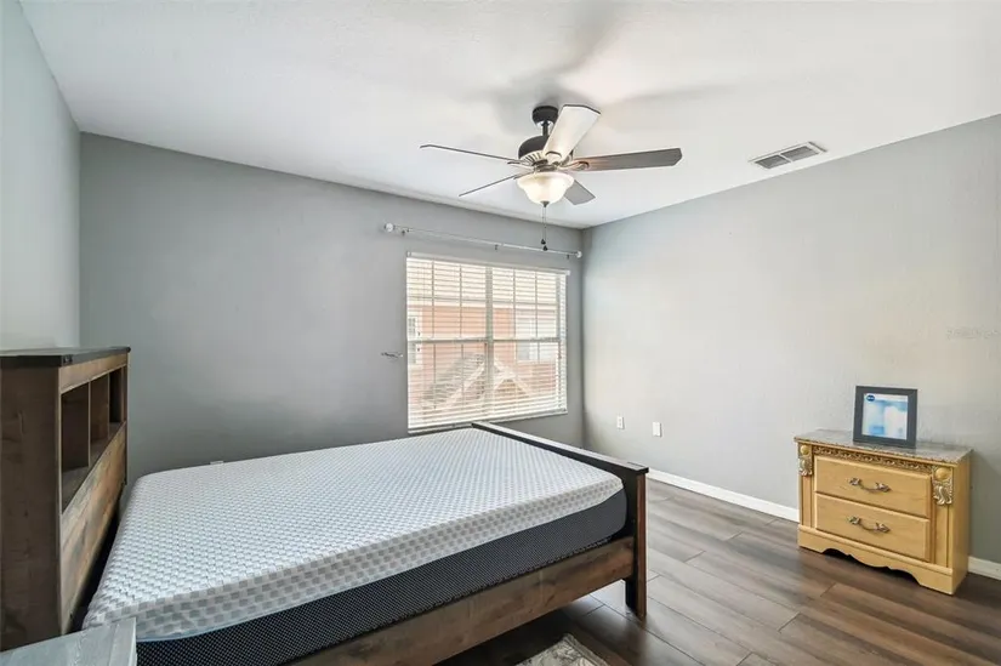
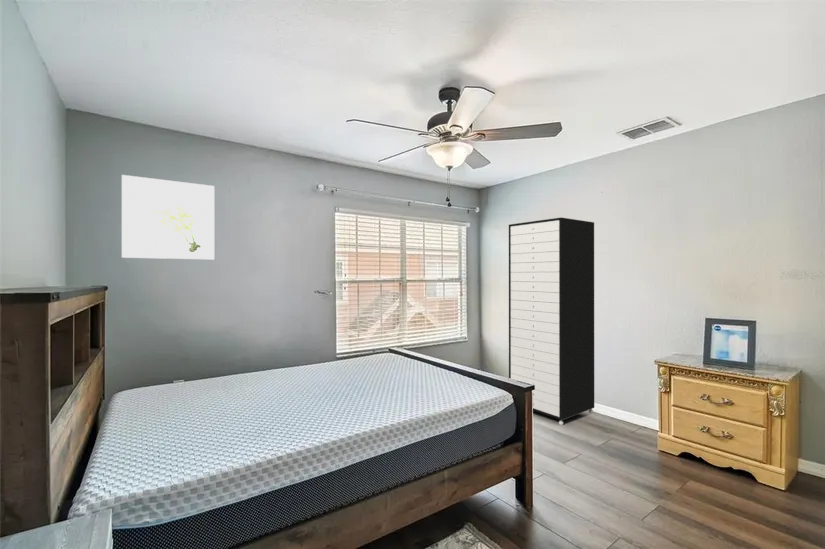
+ storage cabinet (550, 317)
+ wall art (170, 219)
